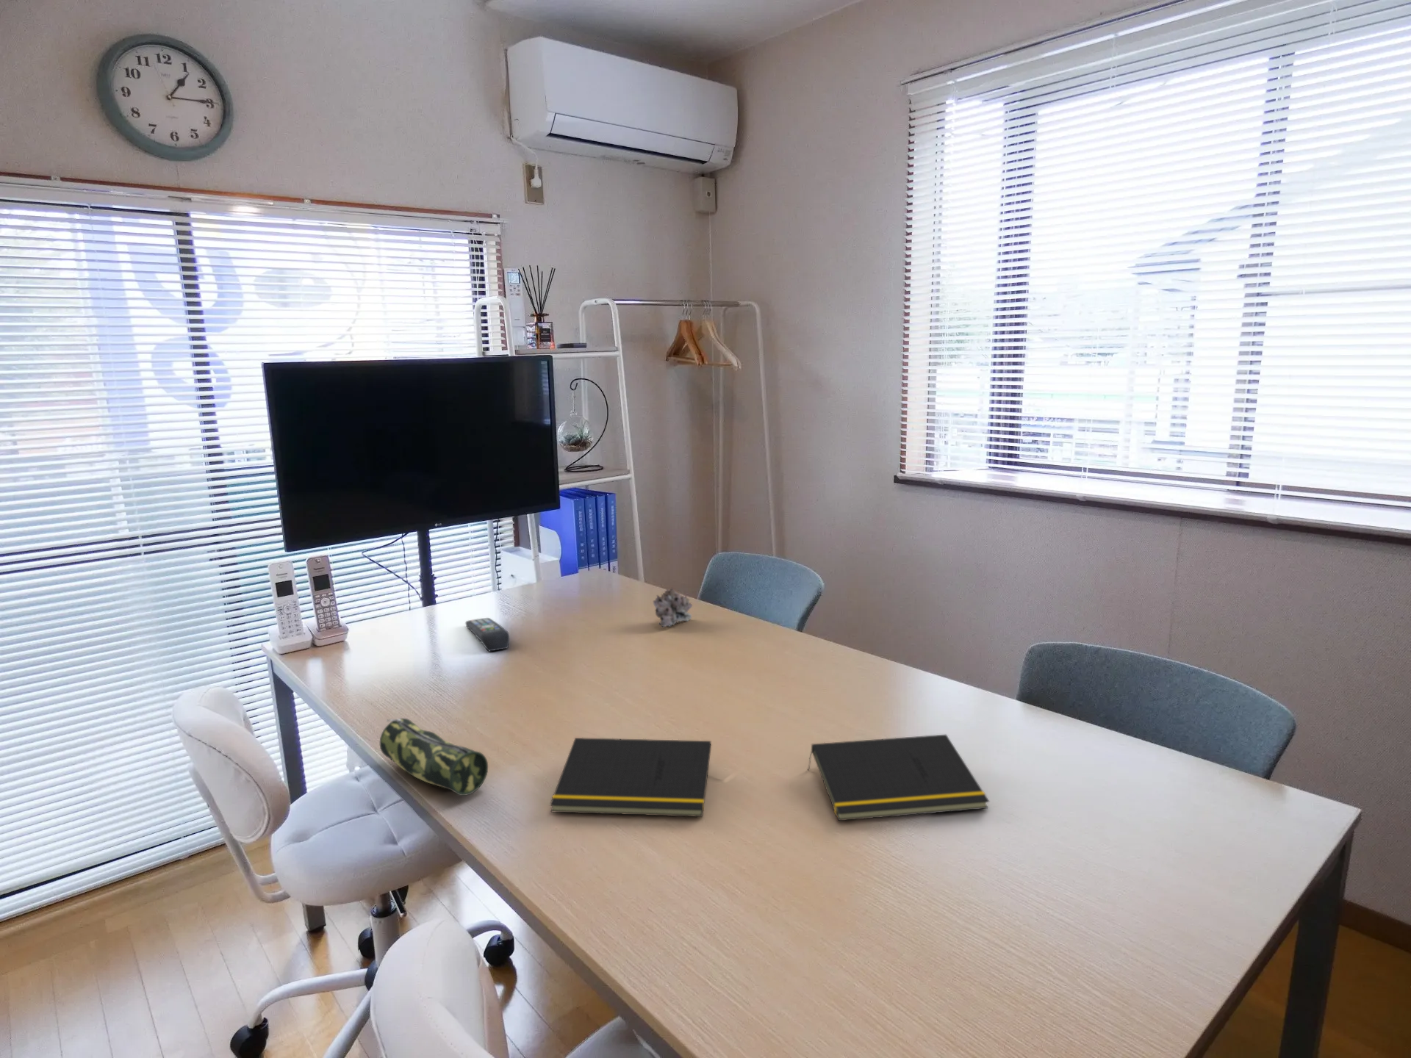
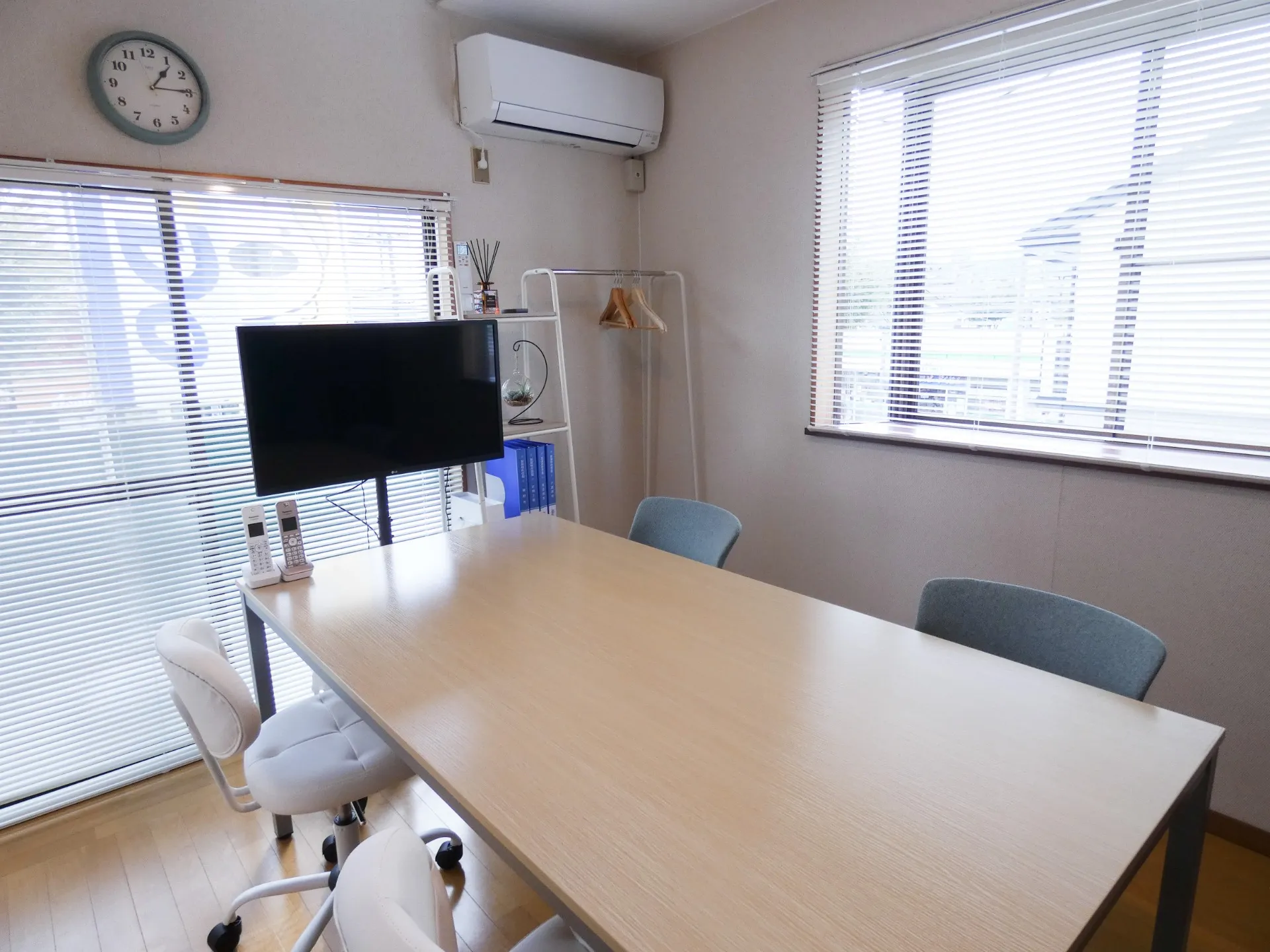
- notepad (634, 775)
- notepad (895, 775)
- pencil case (430, 756)
- remote control (487, 630)
- succulent plant (670, 606)
